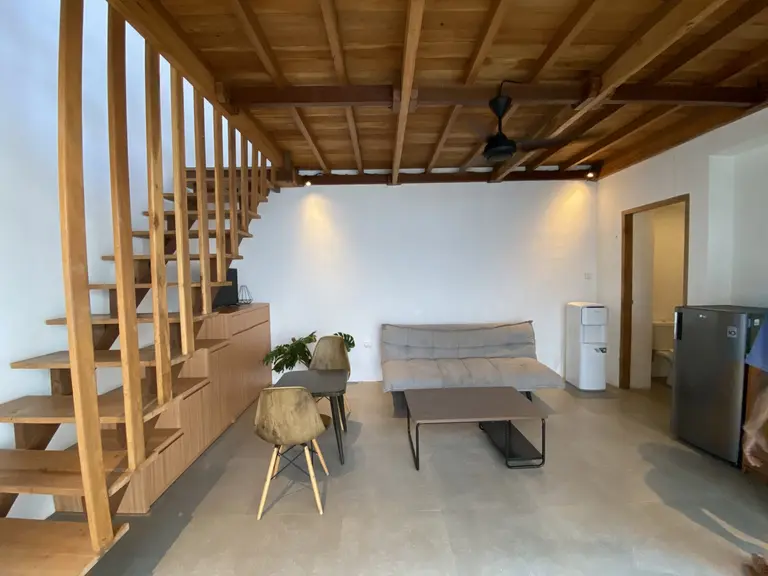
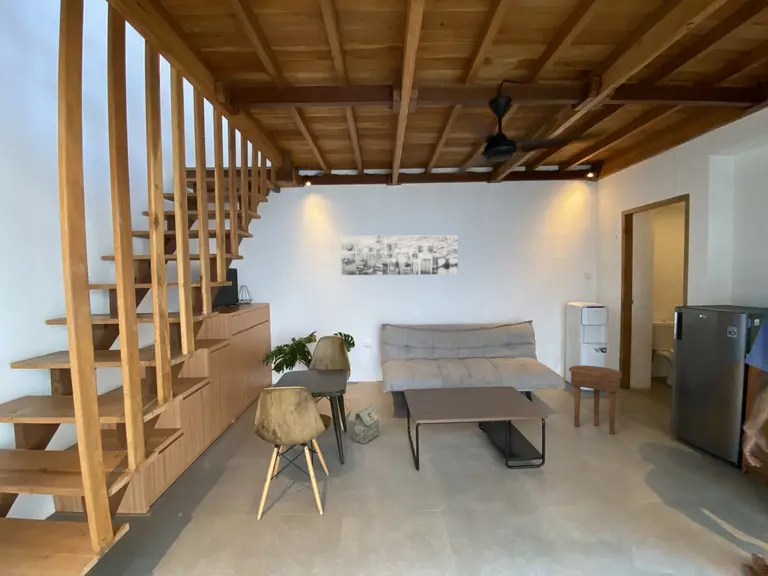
+ bag (366, 423)
+ side table (594, 399)
+ wall art (399, 255)
